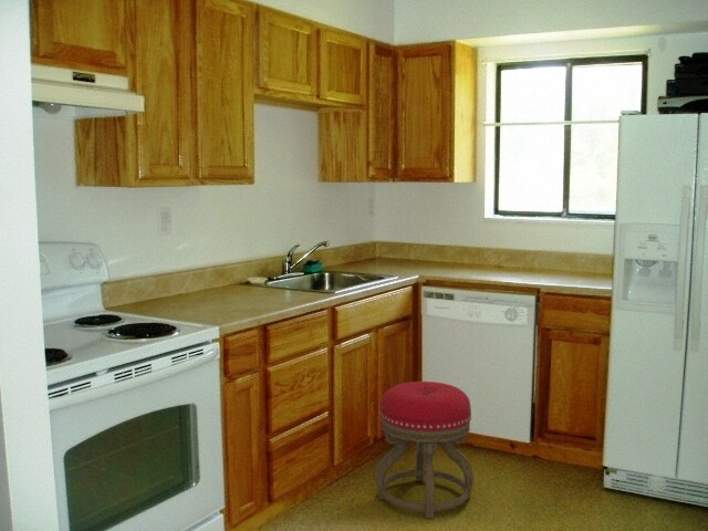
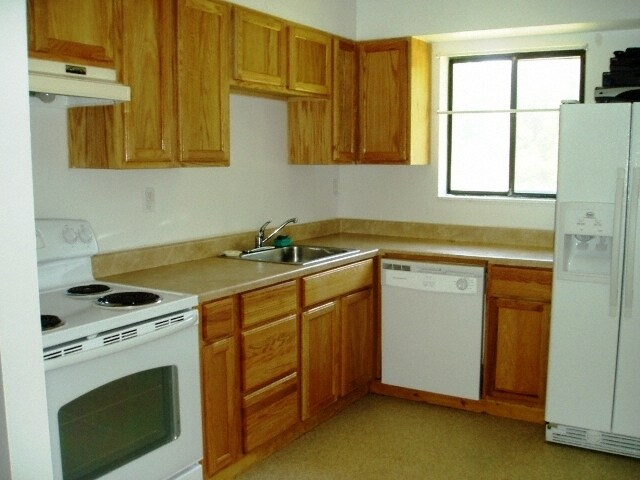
- stool (425, 444)
